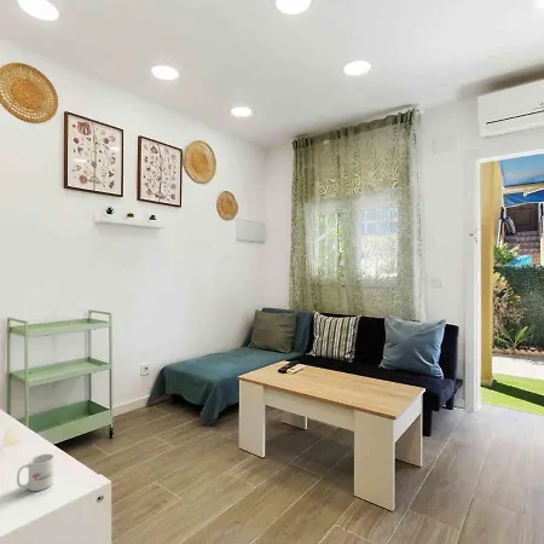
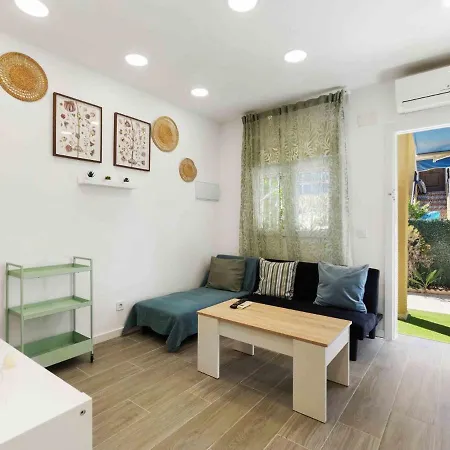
- mug (35, 473)
